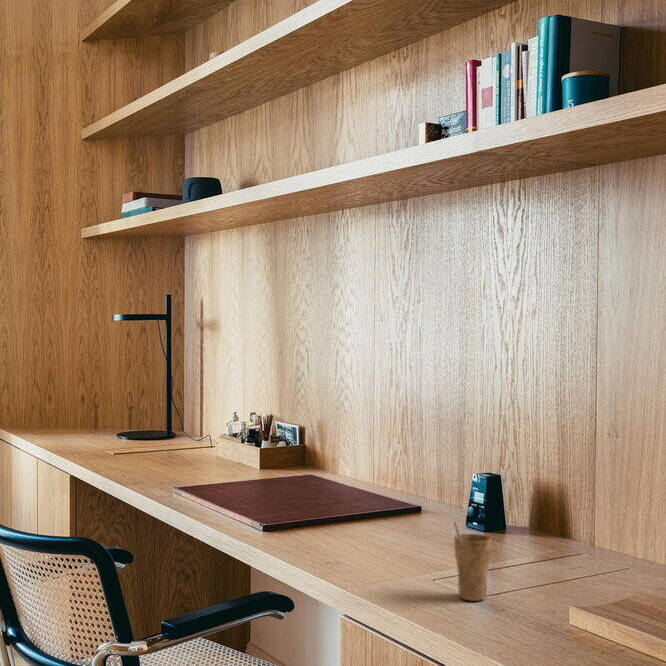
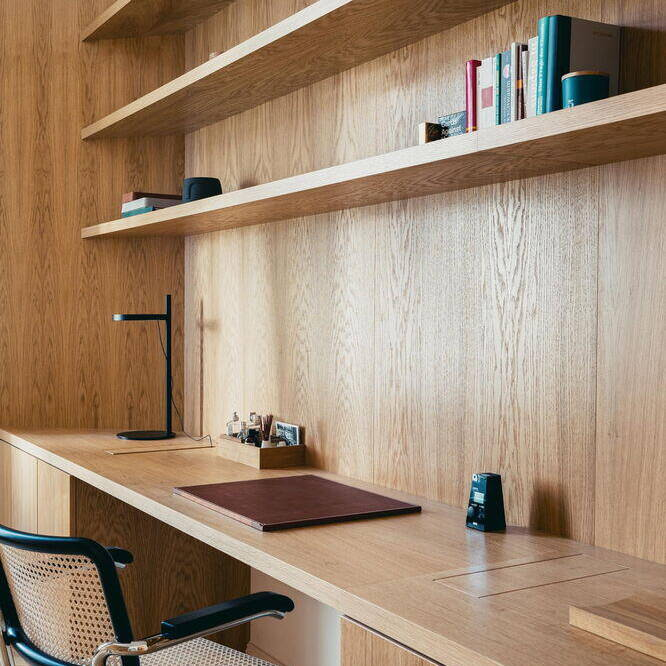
- cup (472, 559)
